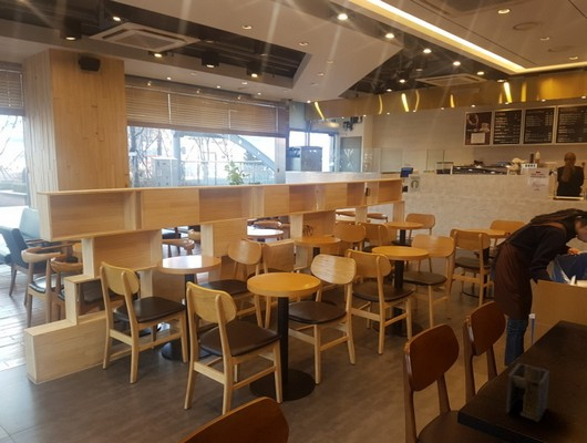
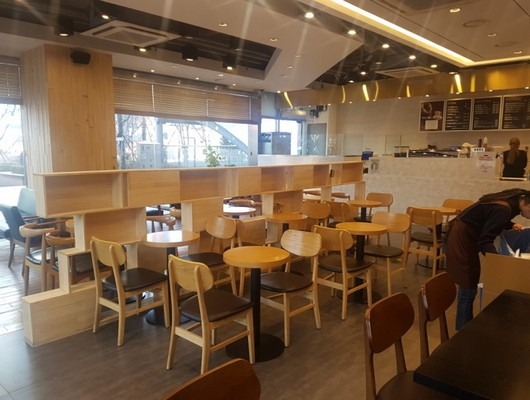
- napkin holder (528, 384)
